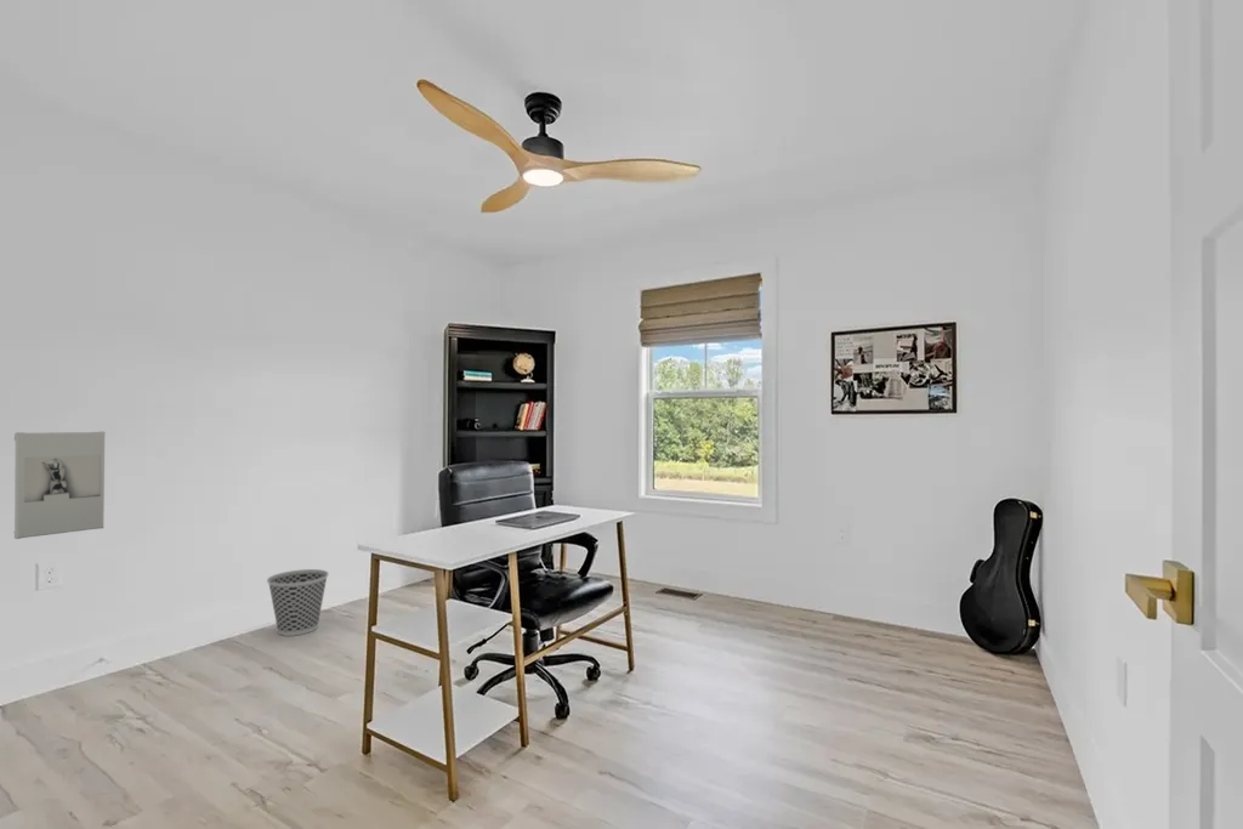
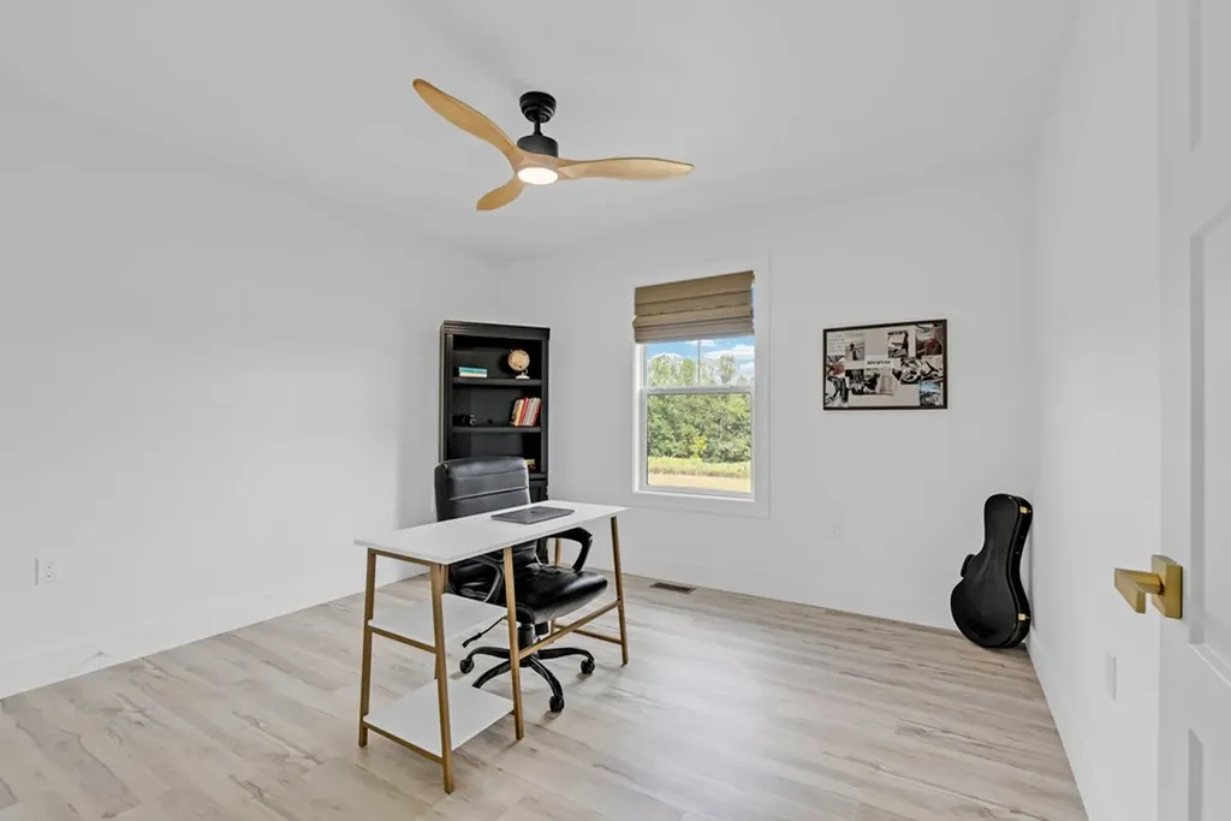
- wastebasket (297, 602)
- wall sculpture (61, 482)
